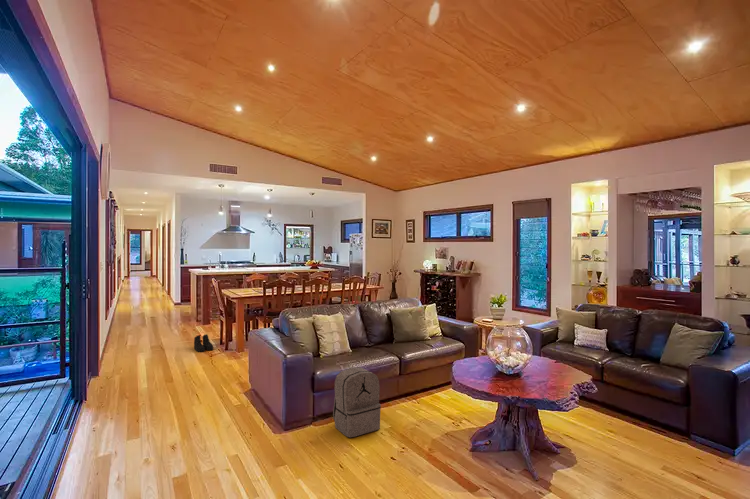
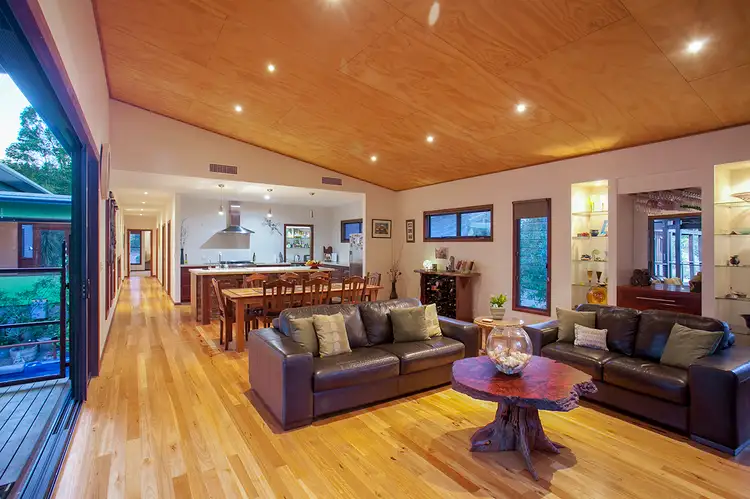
- boots (203, 342)
- backpack (355, 398)
